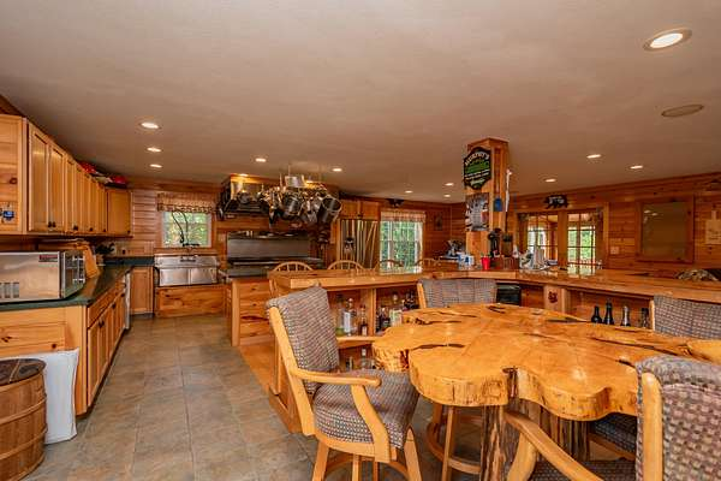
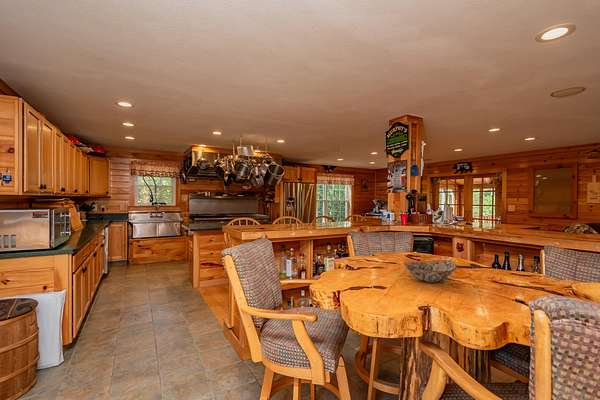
+ decorative bowl (429, 271)
